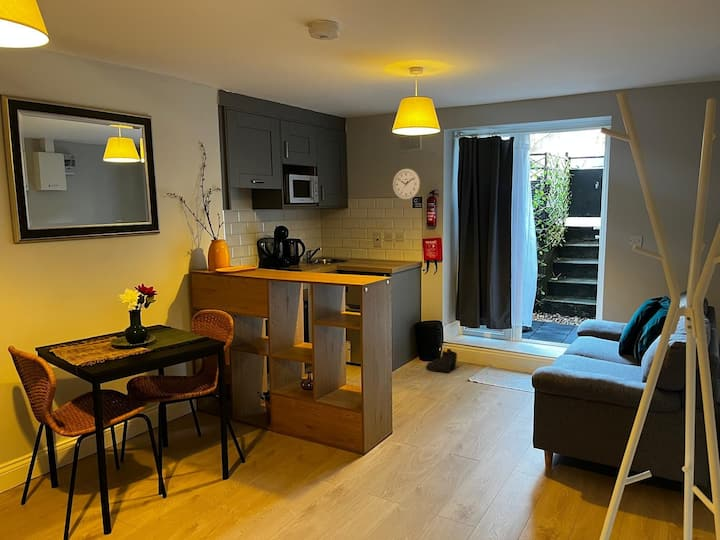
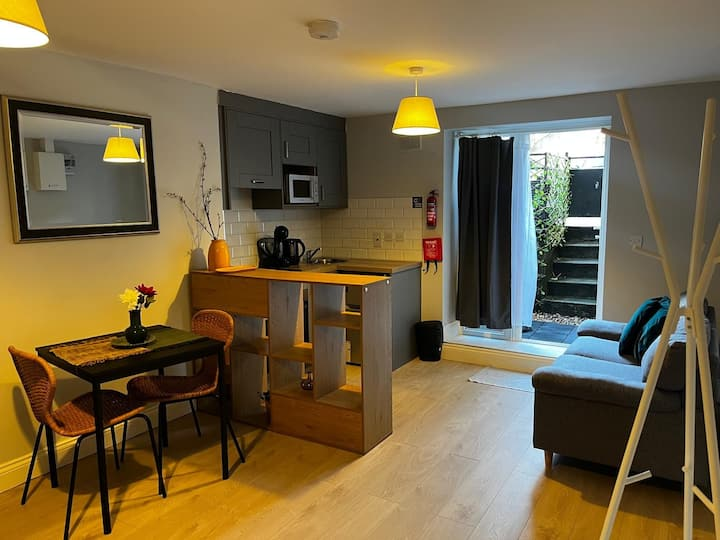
- wall clock (405, 184)
- boots (441, 359)
